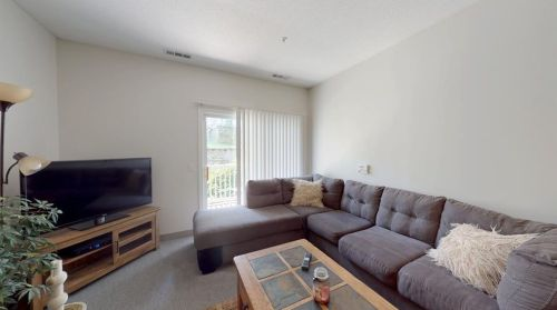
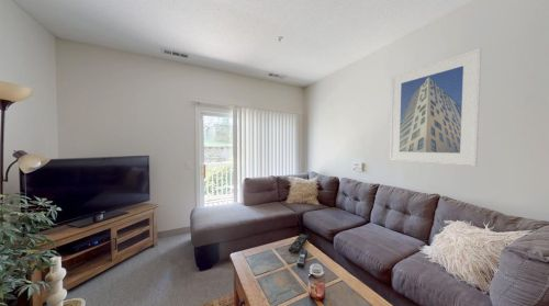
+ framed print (427, 114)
+ remote control (299, 241)
